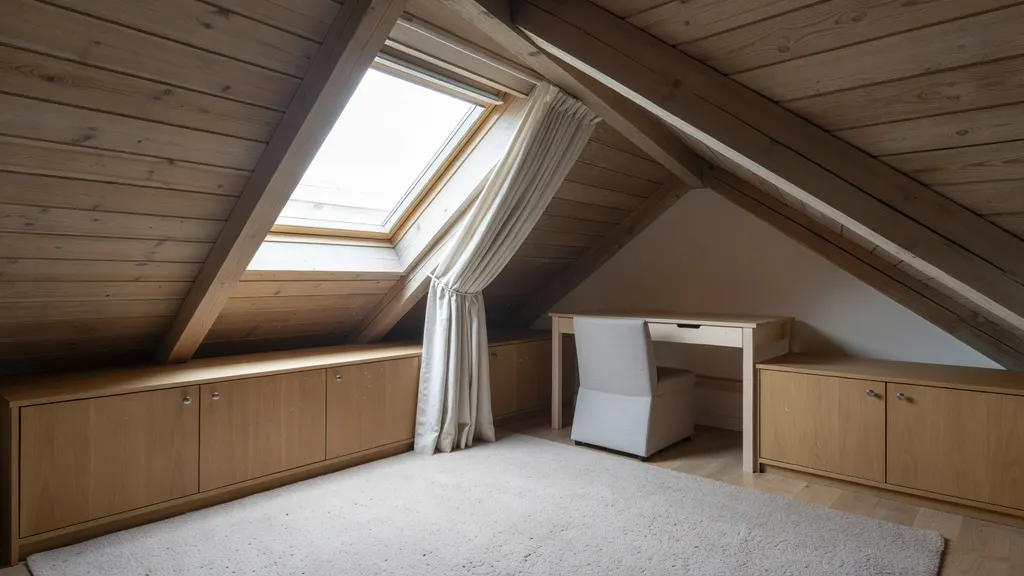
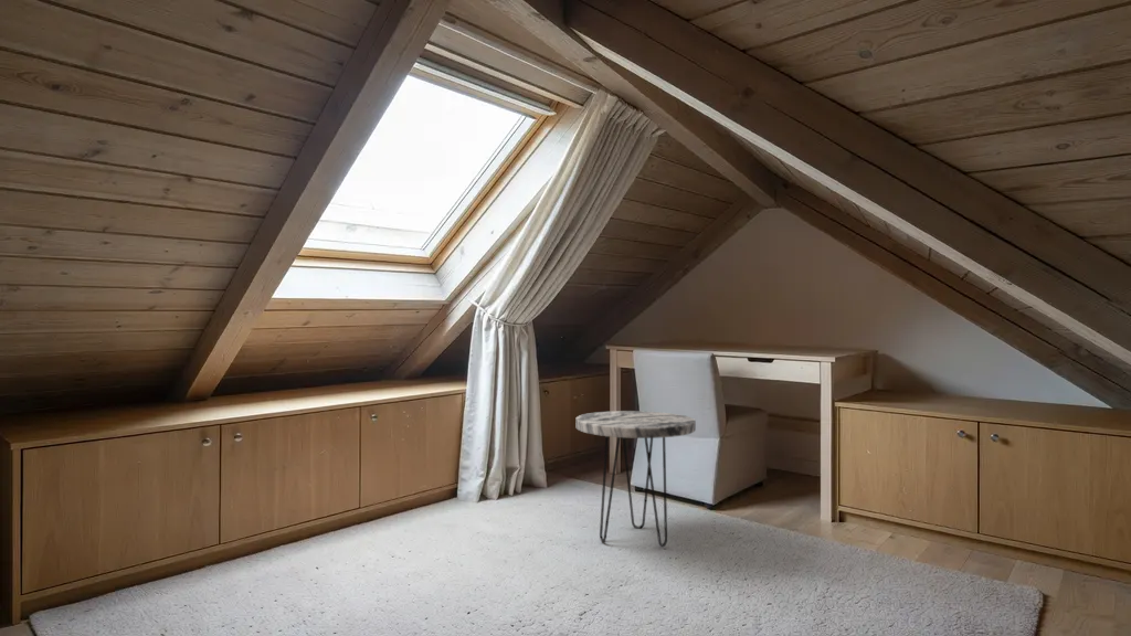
+ side table (628, 478)
